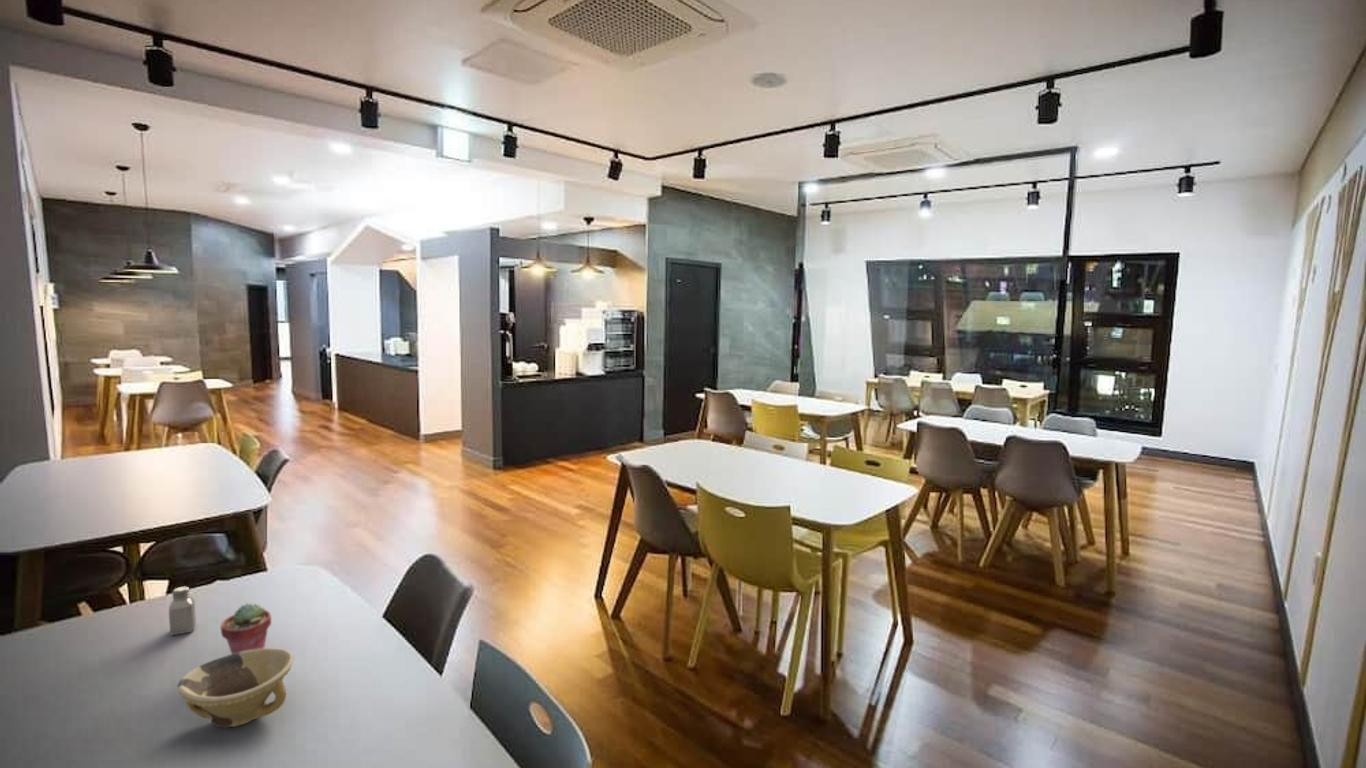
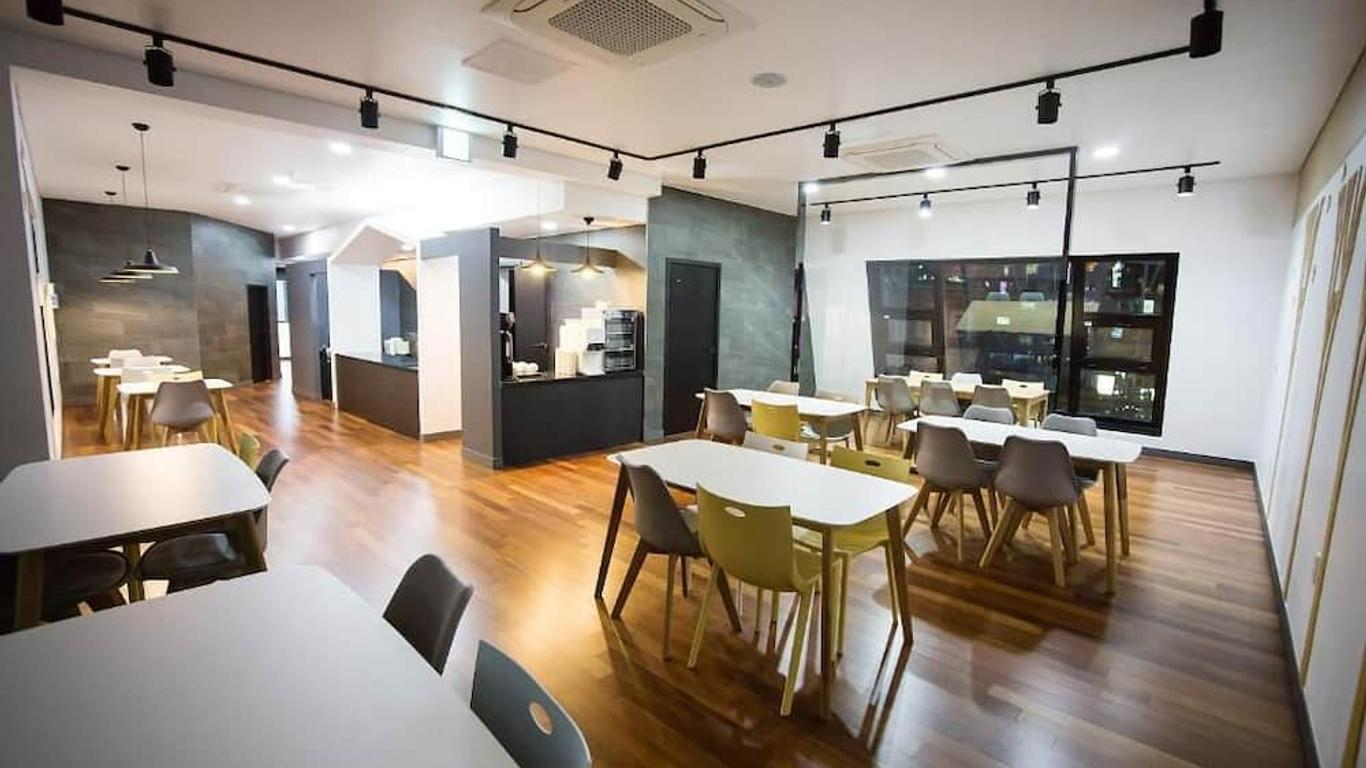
- potted succulent (247, 629)
- saltshaker (182, 609)
- bowl (239, 693)
